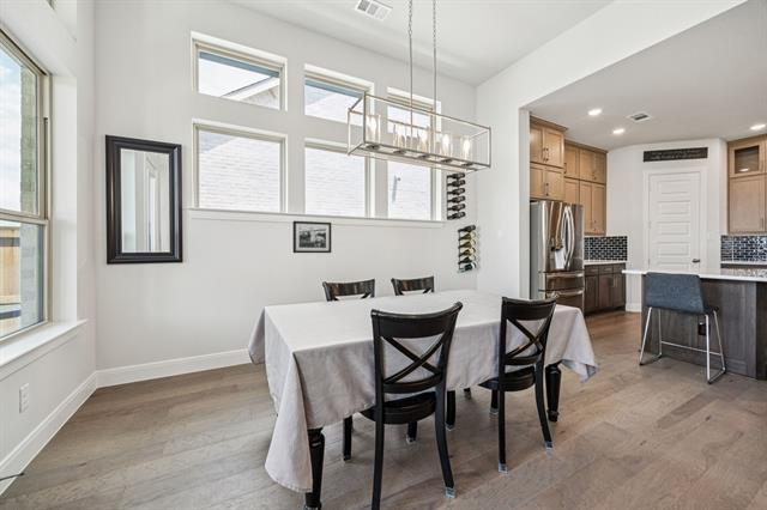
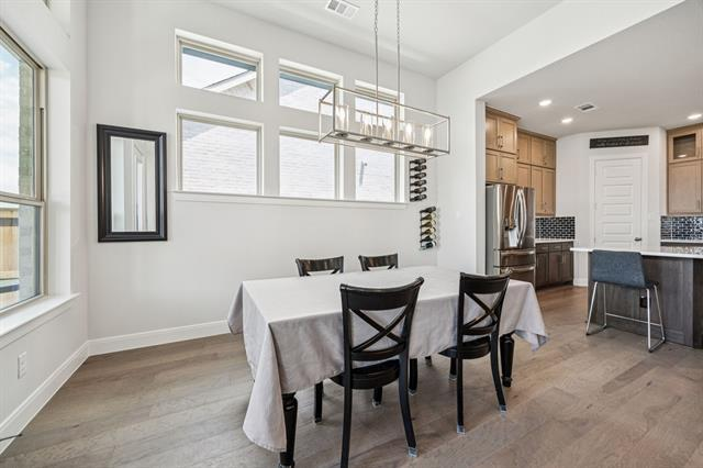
- picture frame (312, 237)
